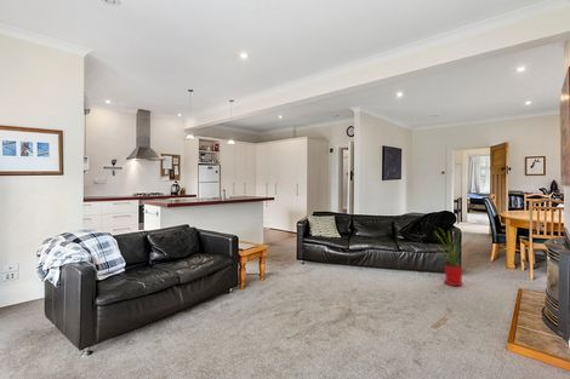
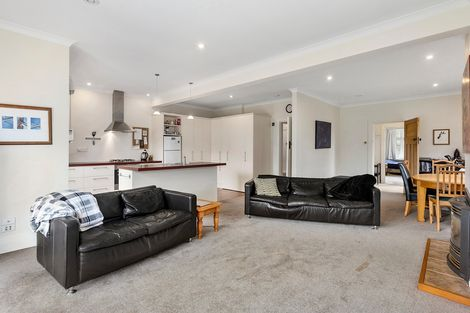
- house plant (452, 254)
